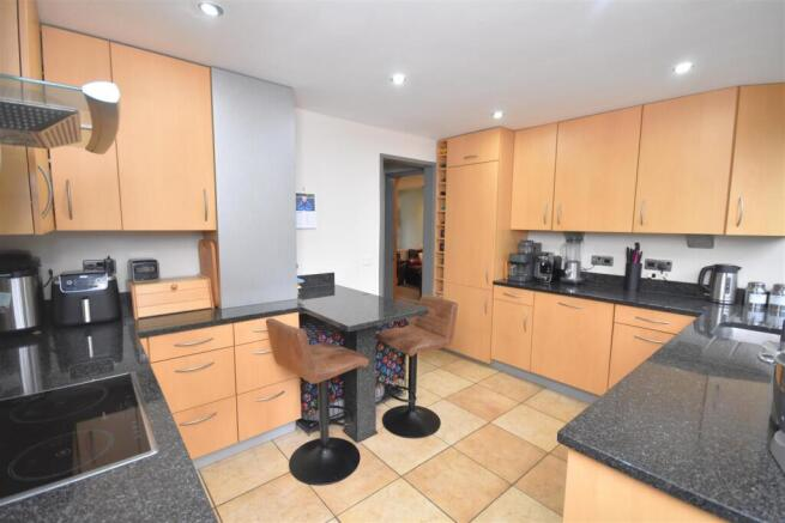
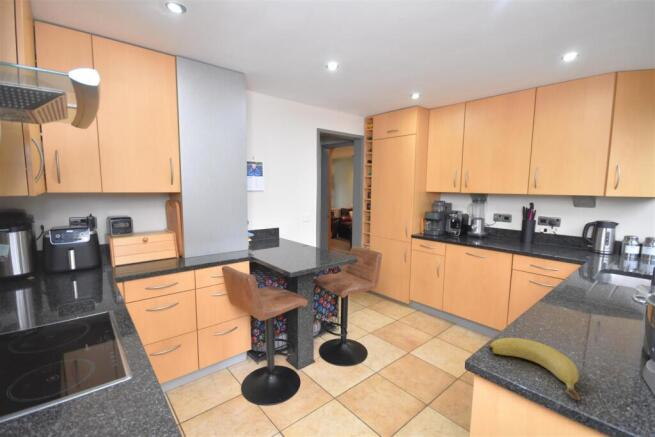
+ banana (530, 359)
